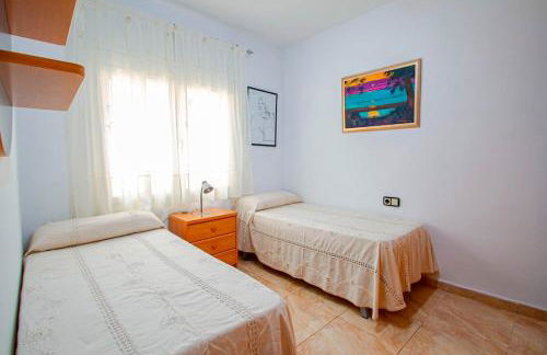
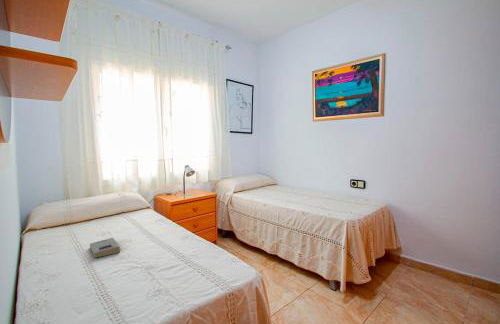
+ book (104, 247)
